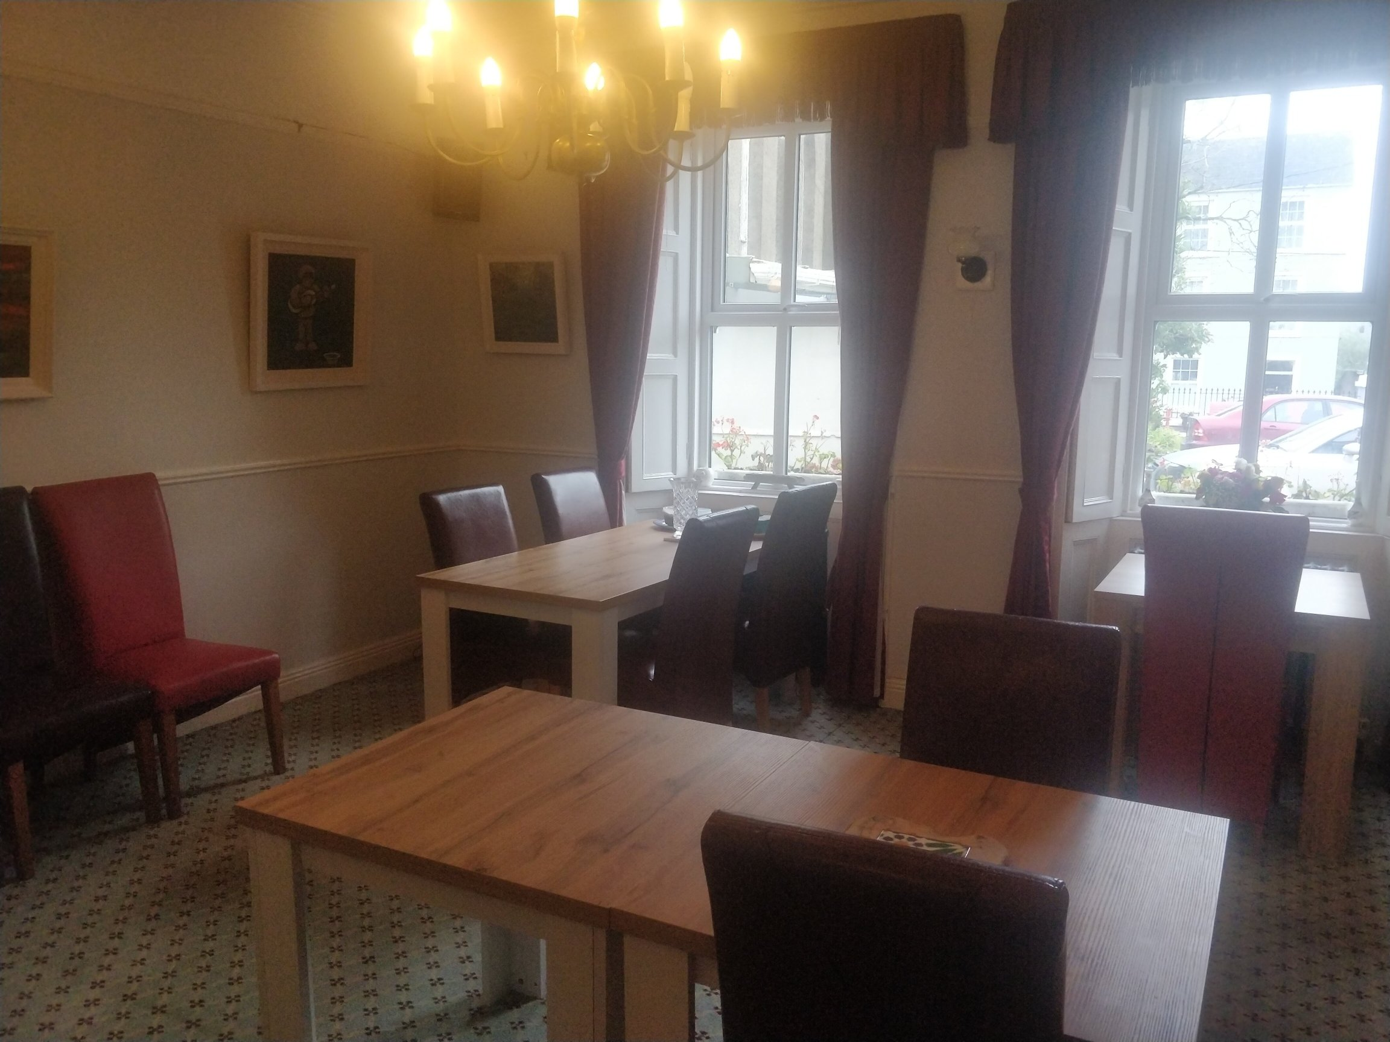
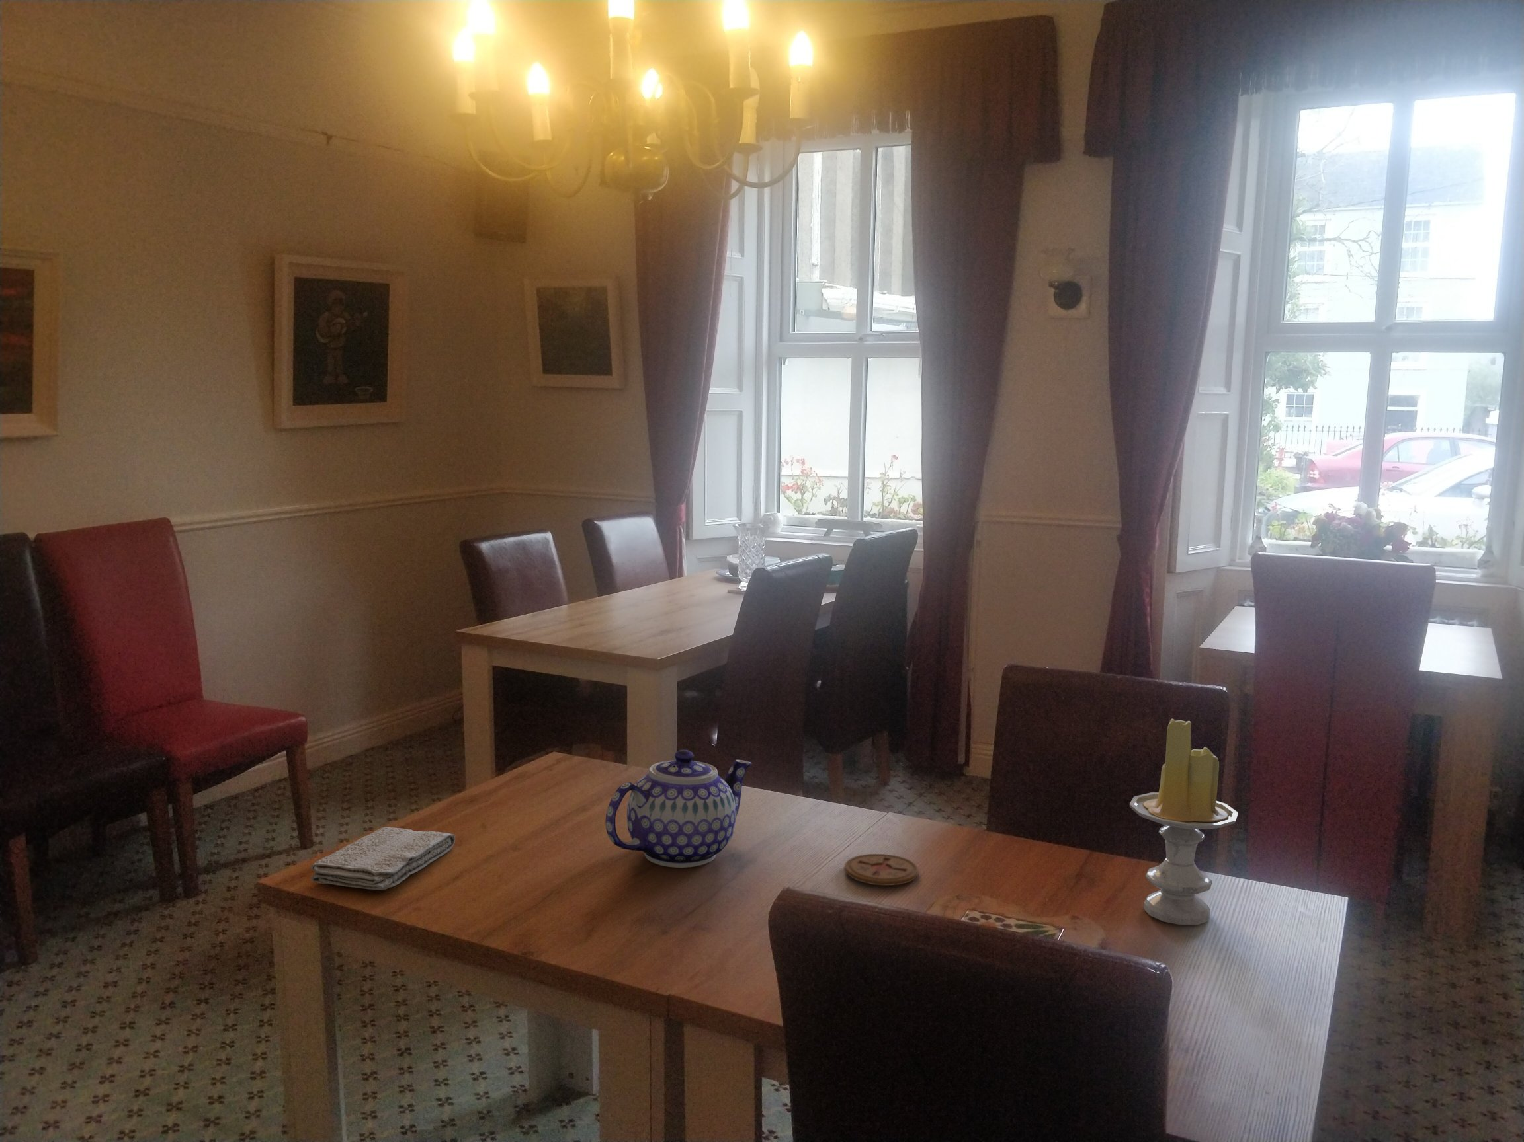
+ coaster (881, 868)
+ candle (1183, 816)
+ teapot (682, 803)
+ washcloth (384, 854)
